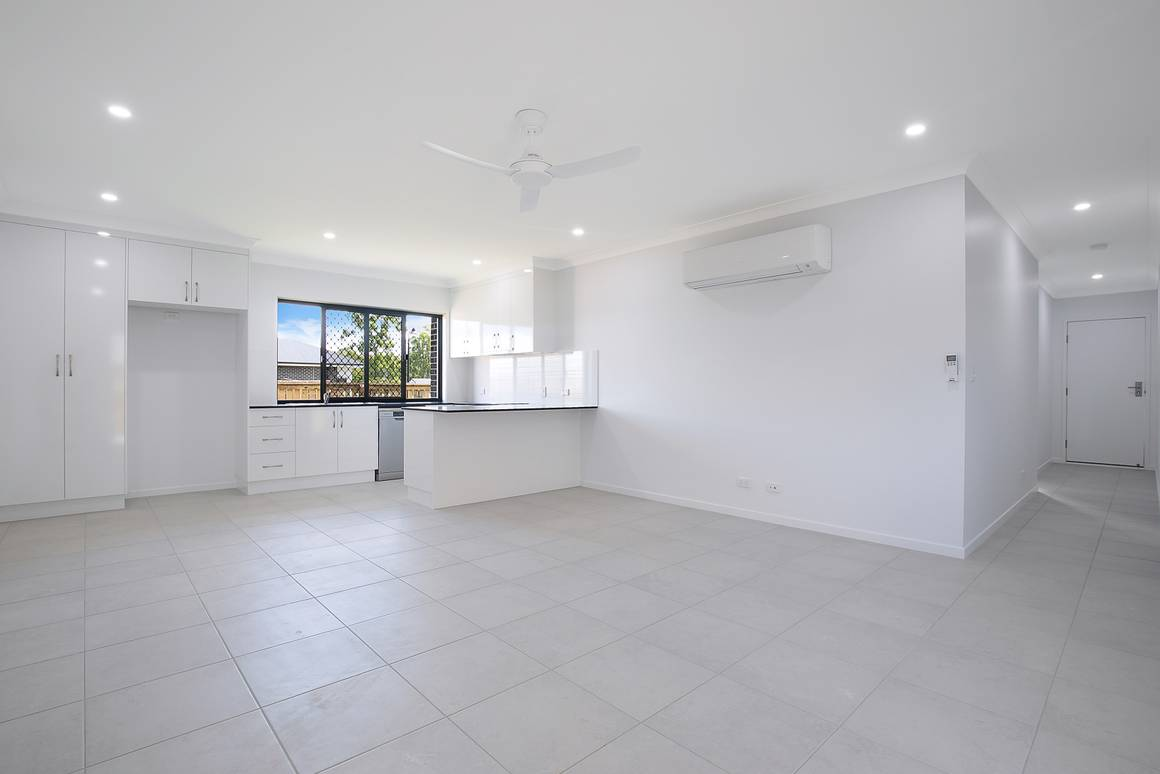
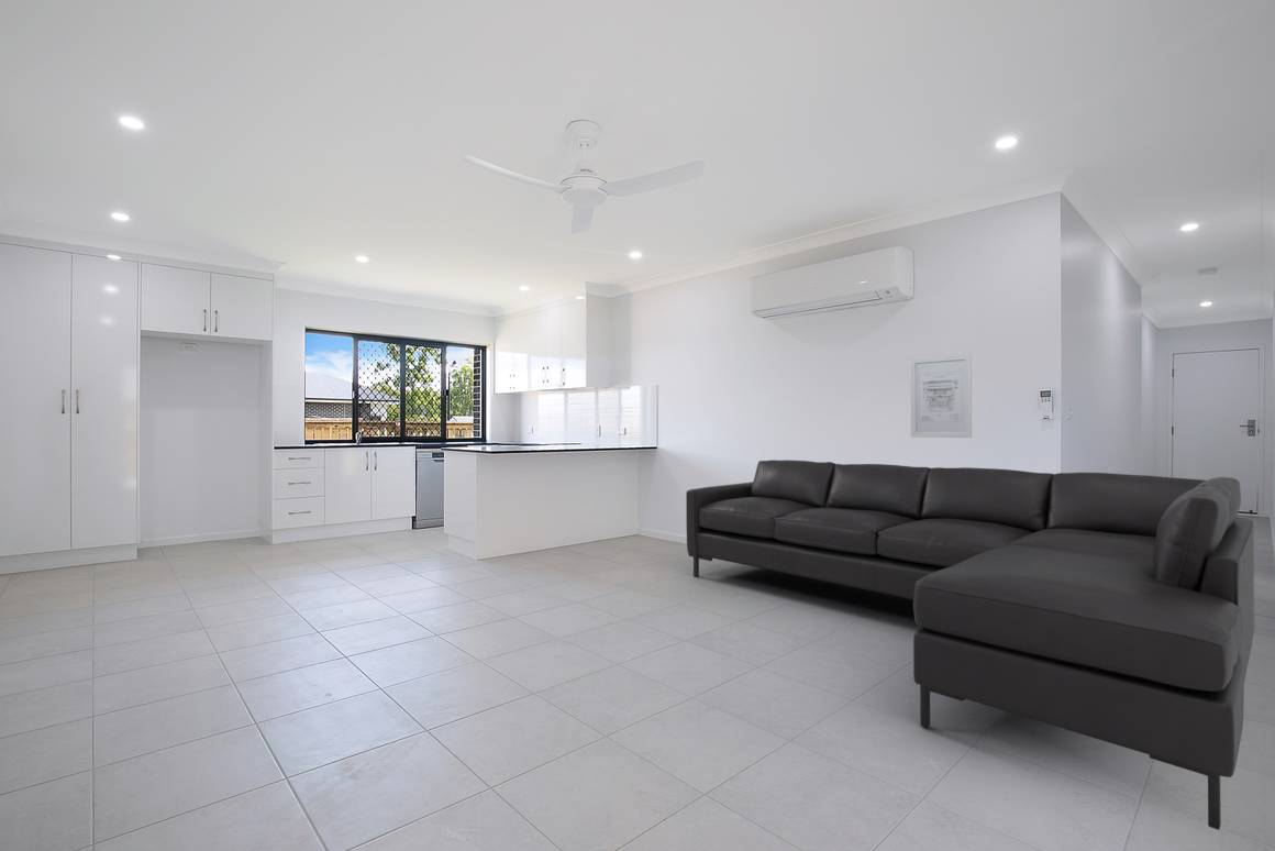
+ sofa (869, 548)
+ wall art (940, 397)
